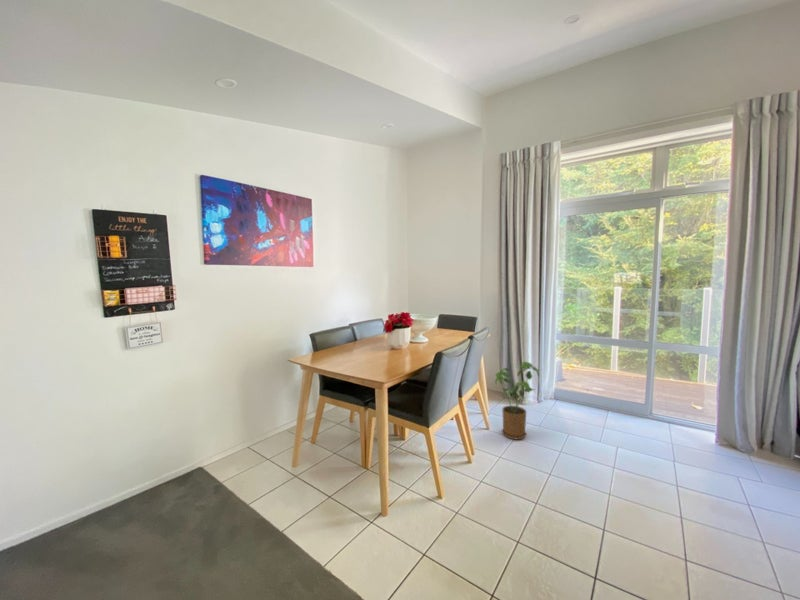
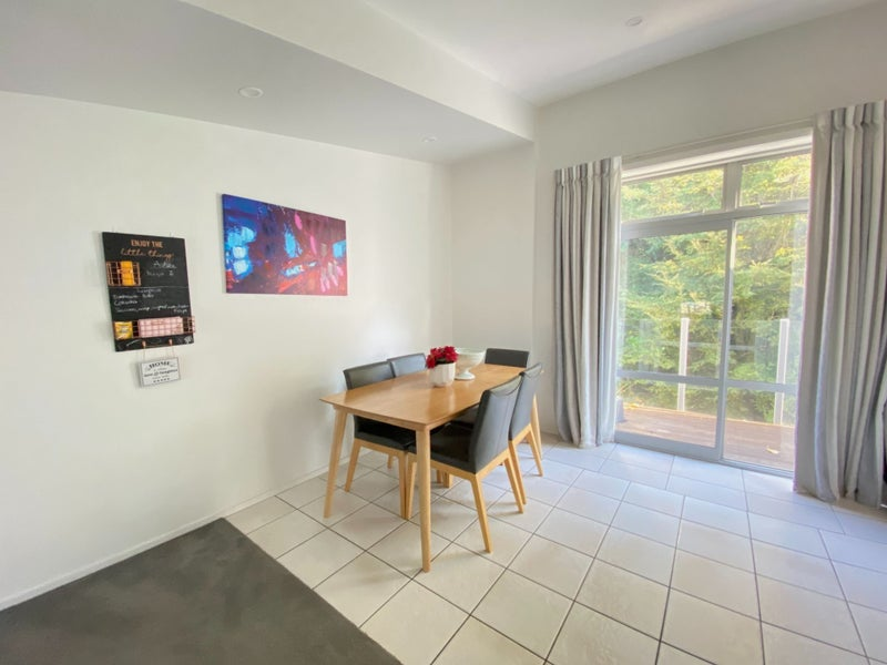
- house plant (516, 399)
